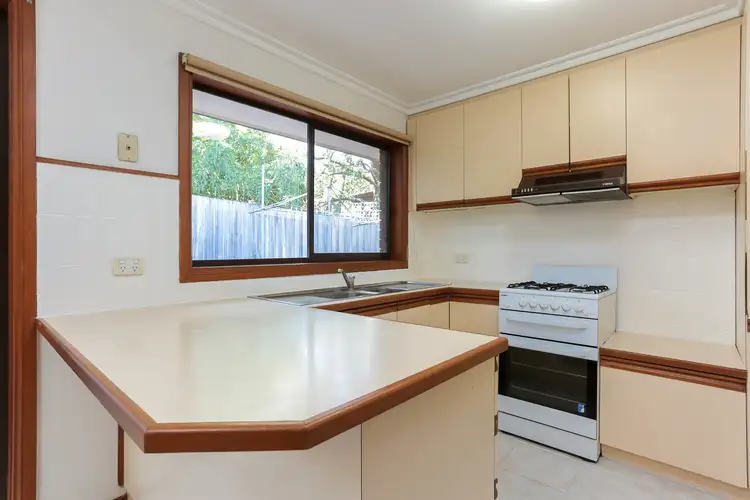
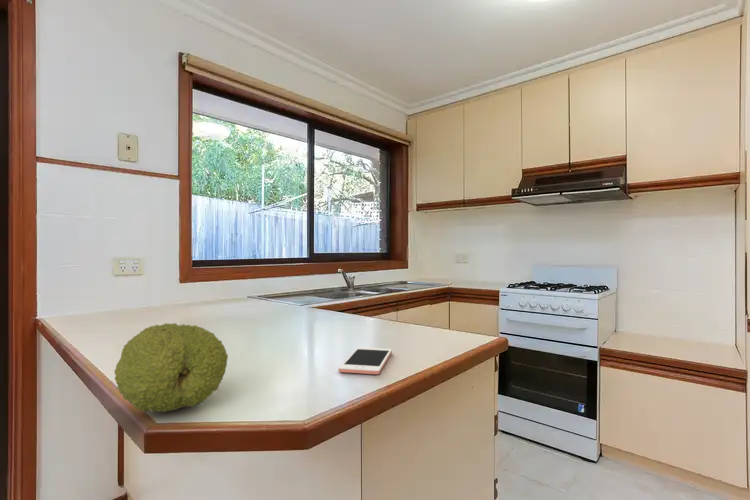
+ fruit (175, 364)
+ cell phone (367, 359)
